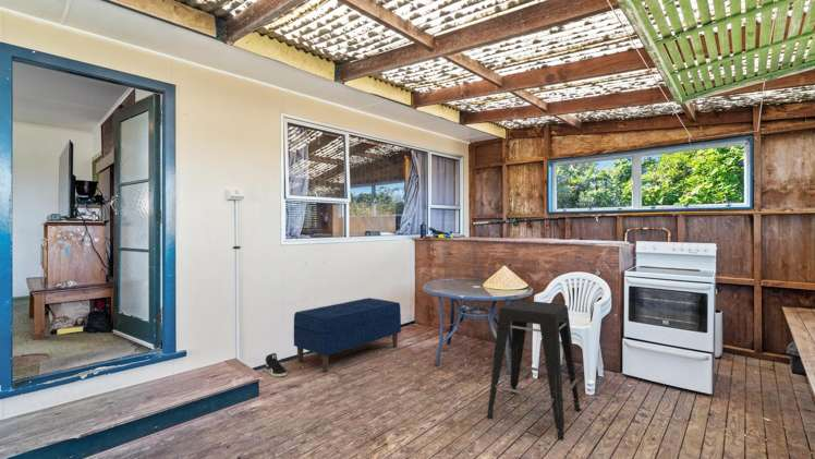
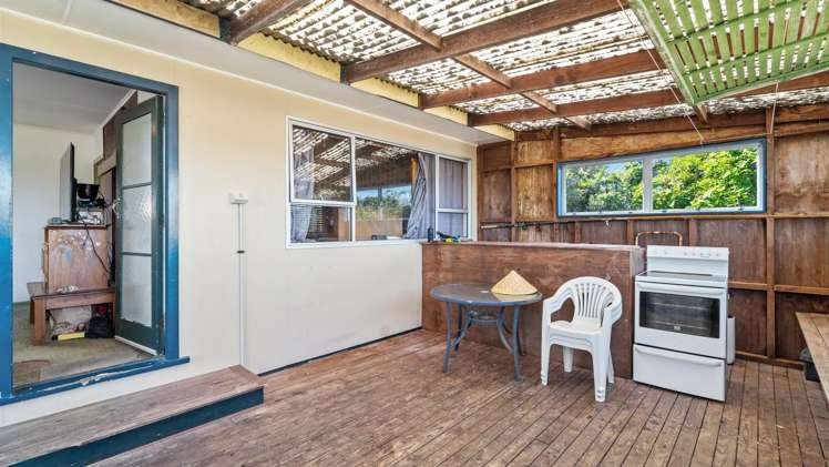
- sneaker (275, 363)
- stool (534, 367)
- bench (350, 330)
